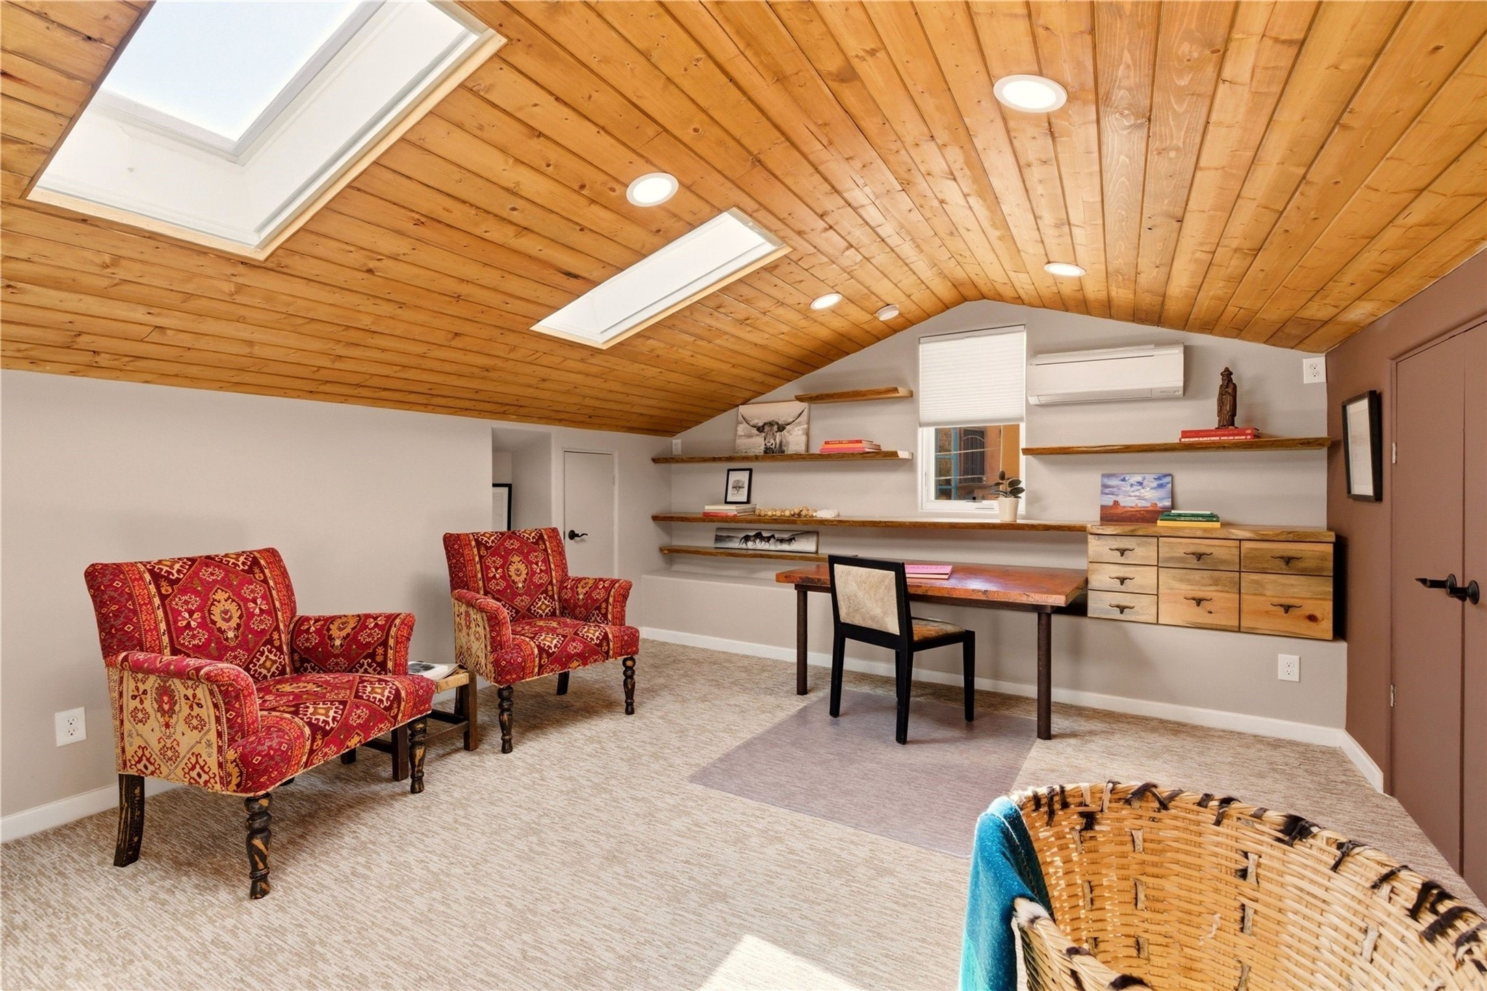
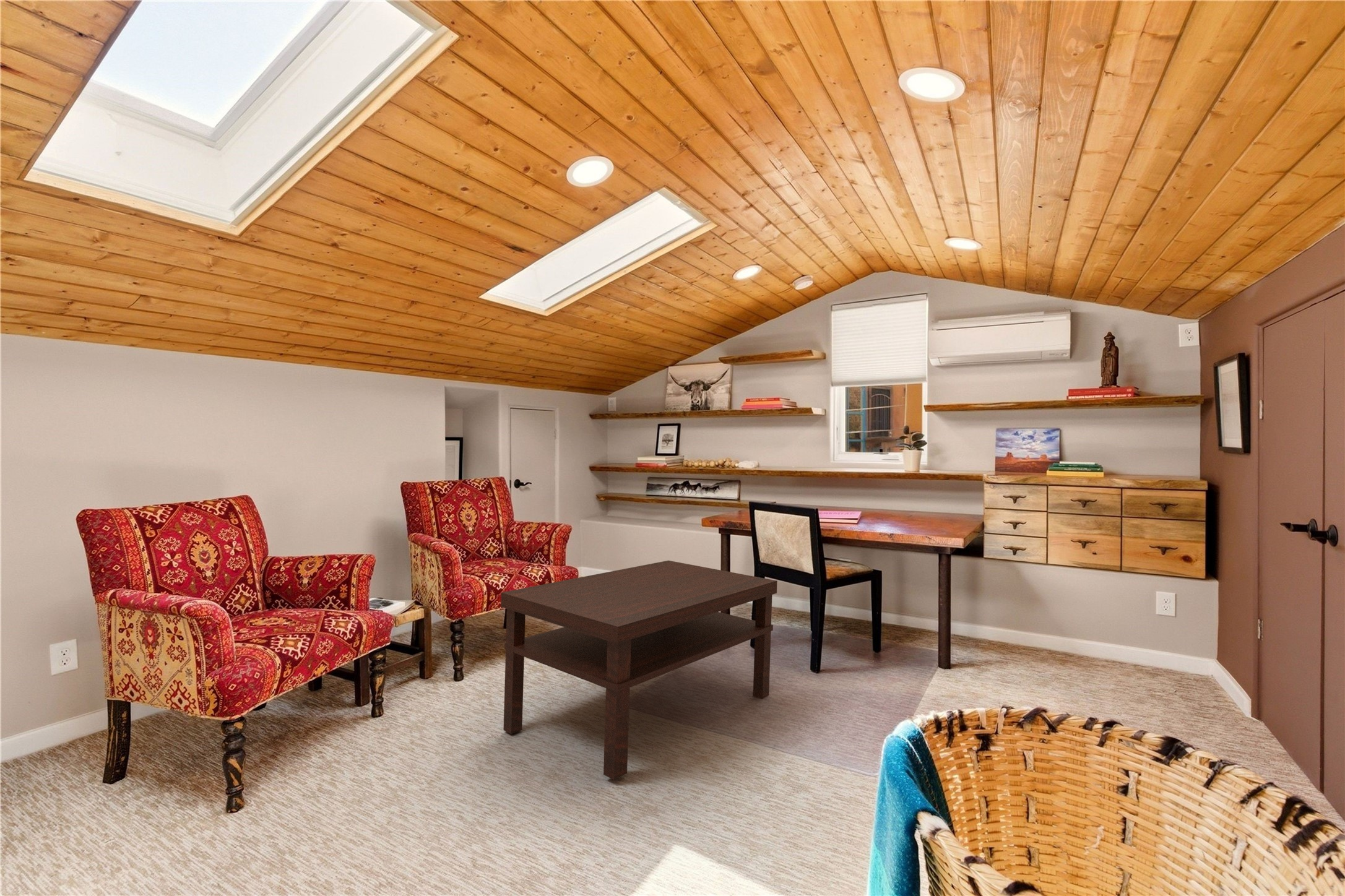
+ coffee table (648, 648)
